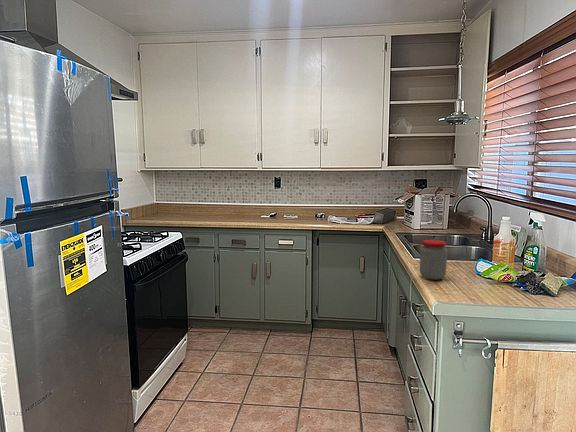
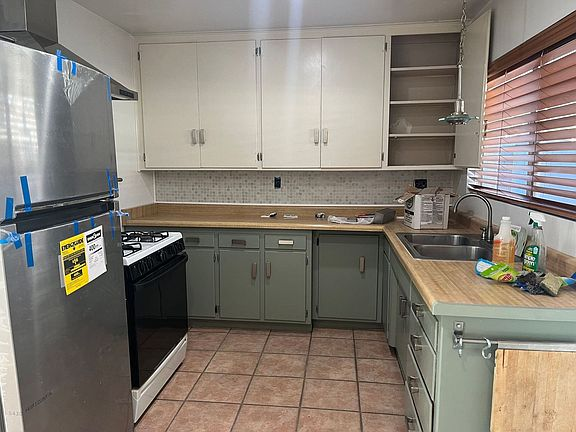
- jar (433, 259)
